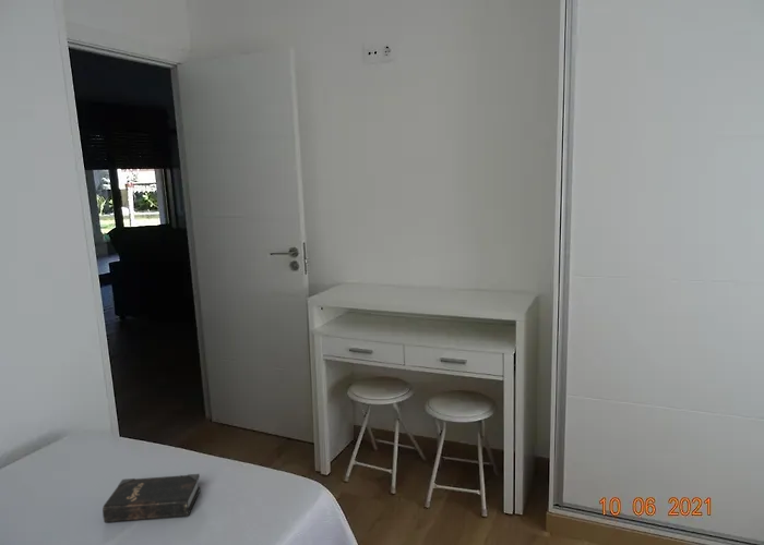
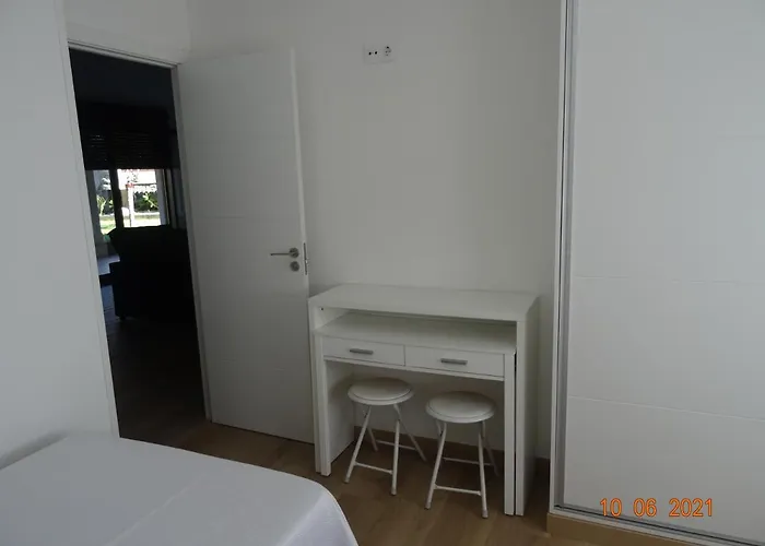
- hardback book (154, 497)
